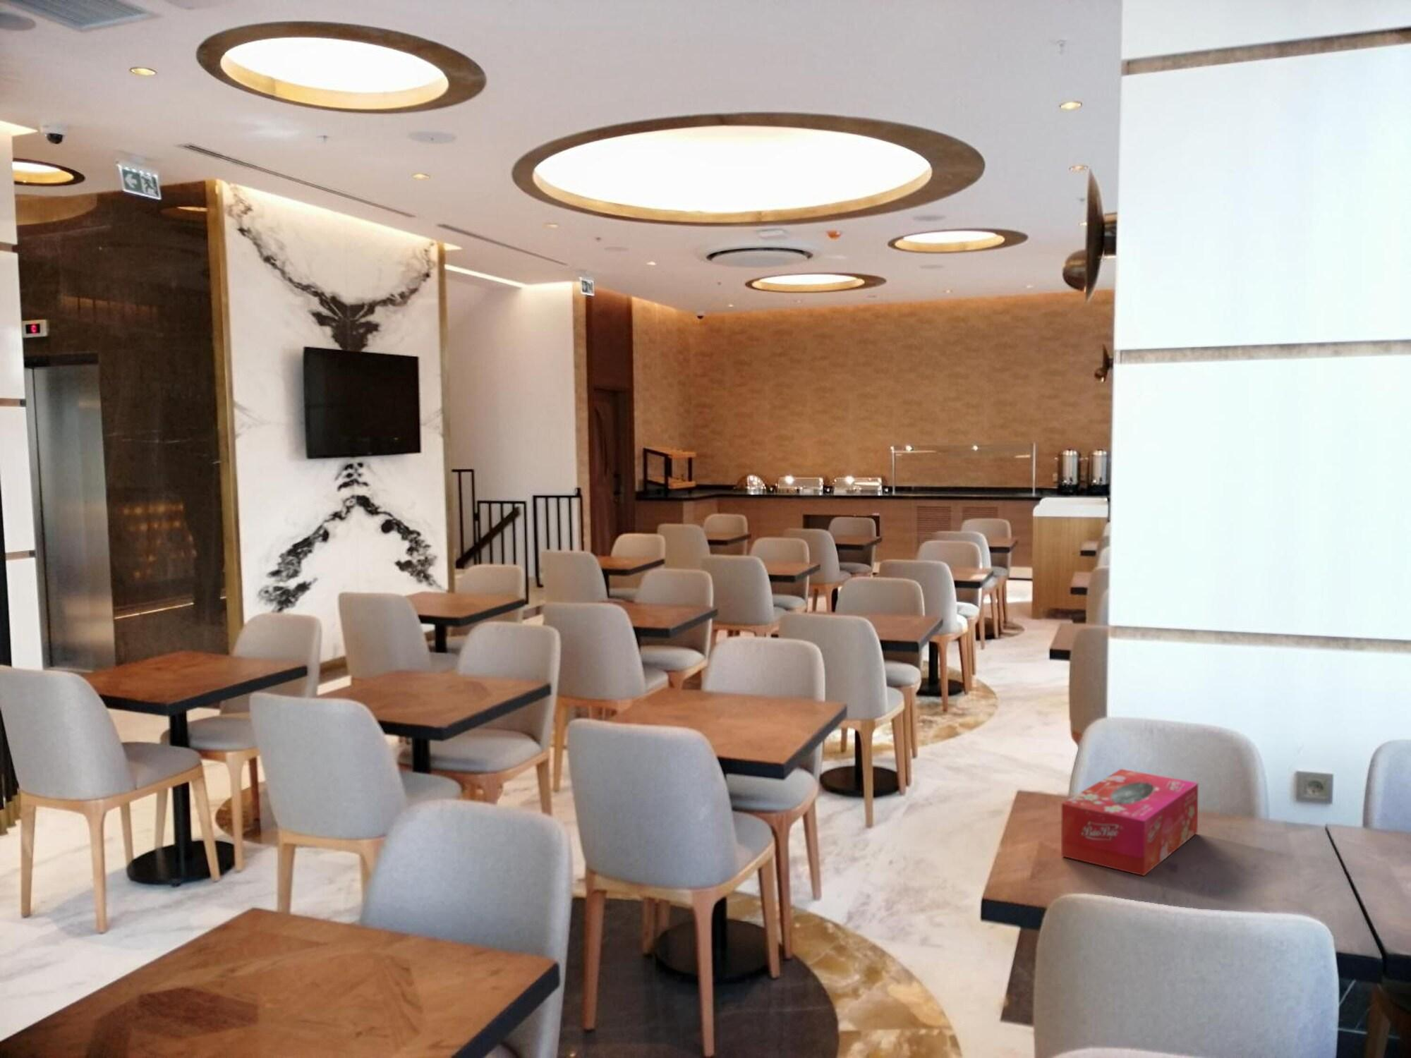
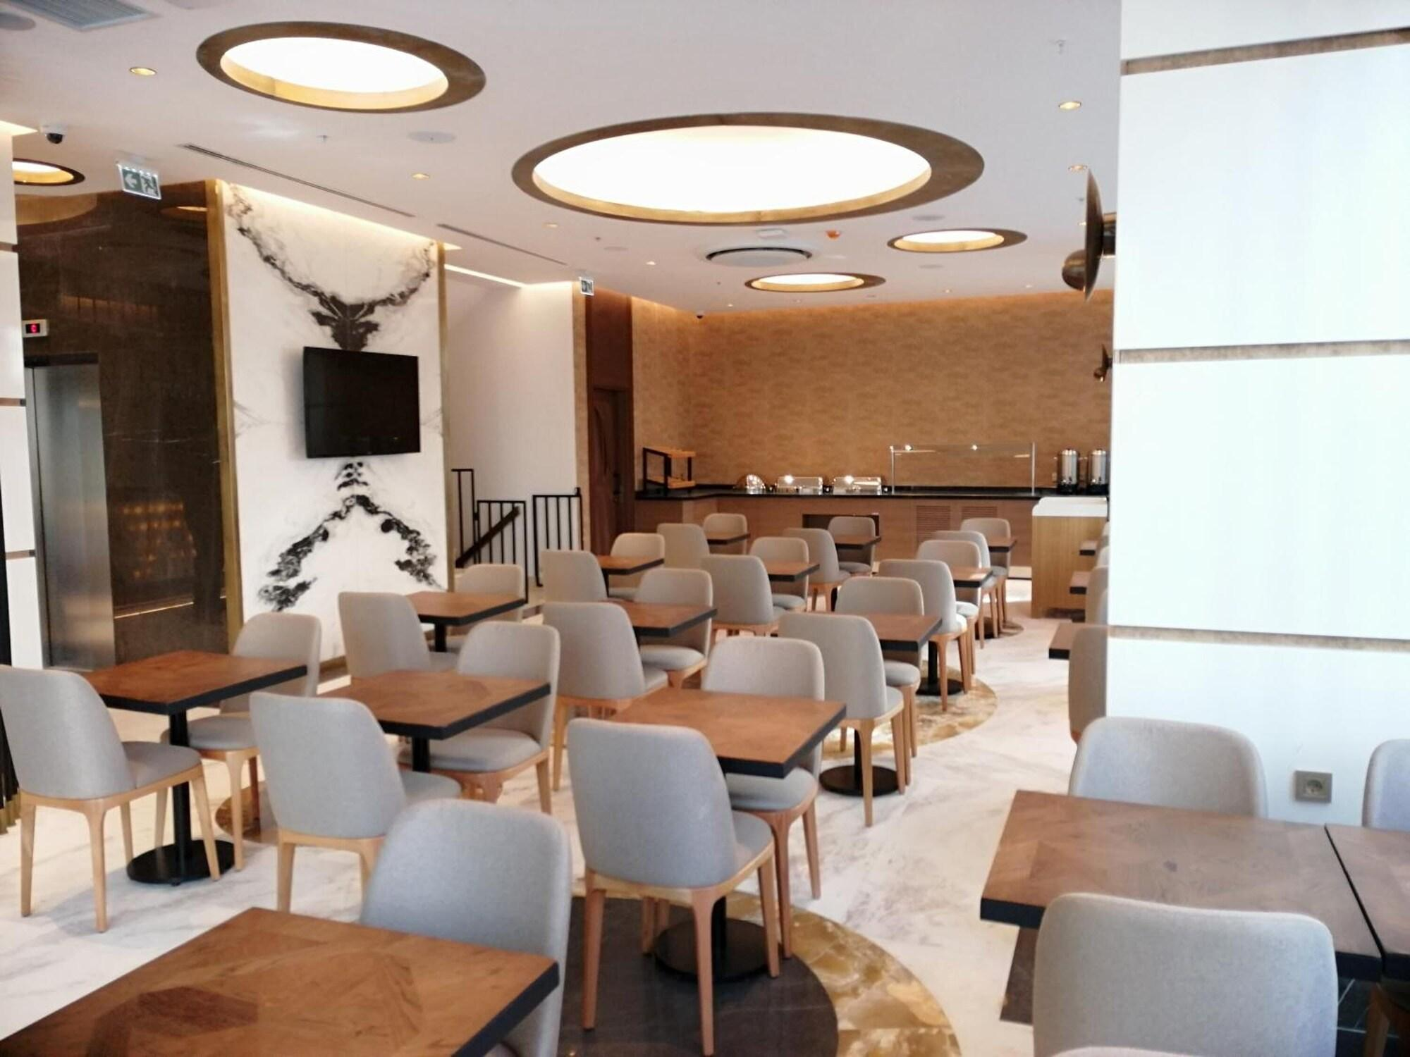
- tissue box (1131, 818)
